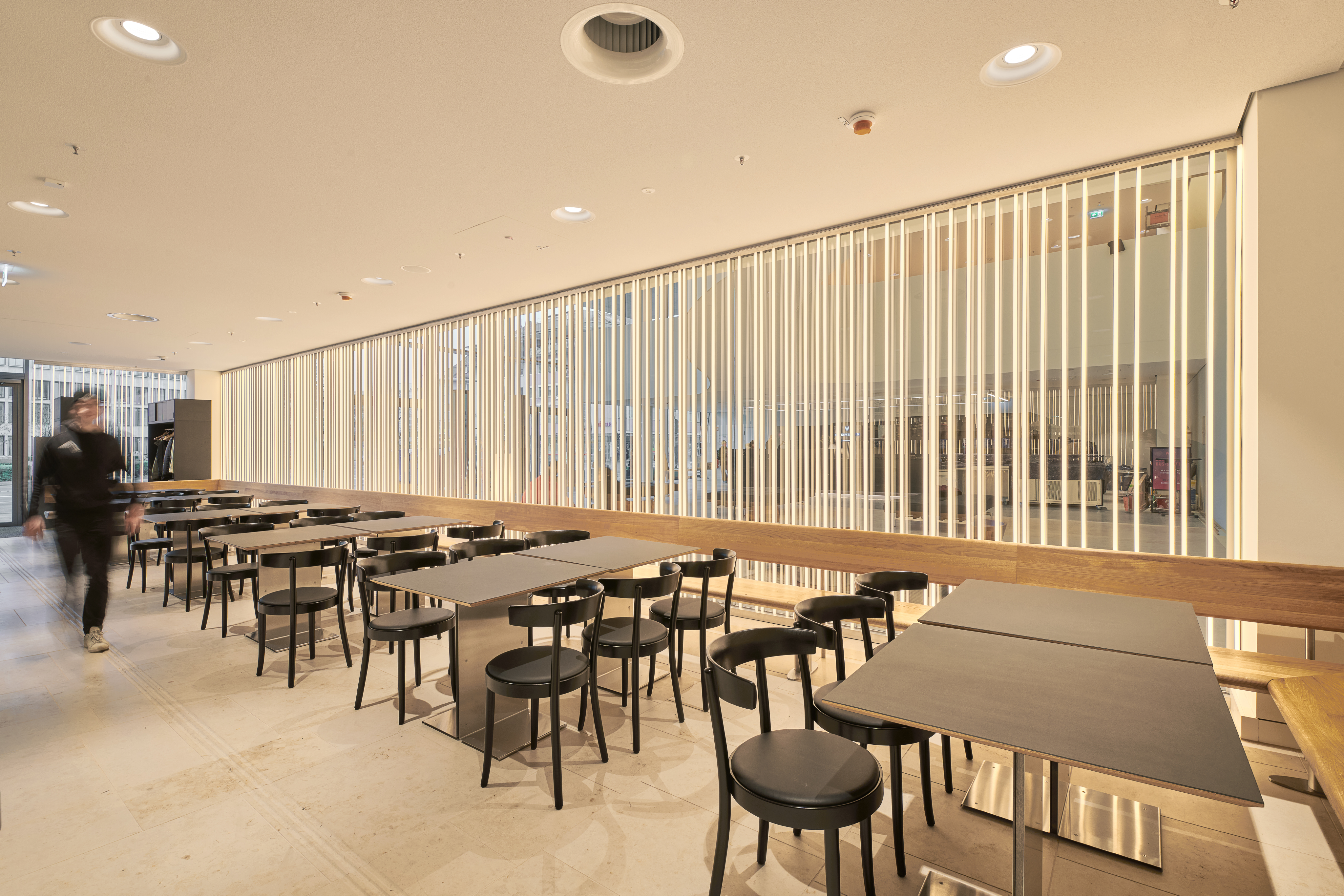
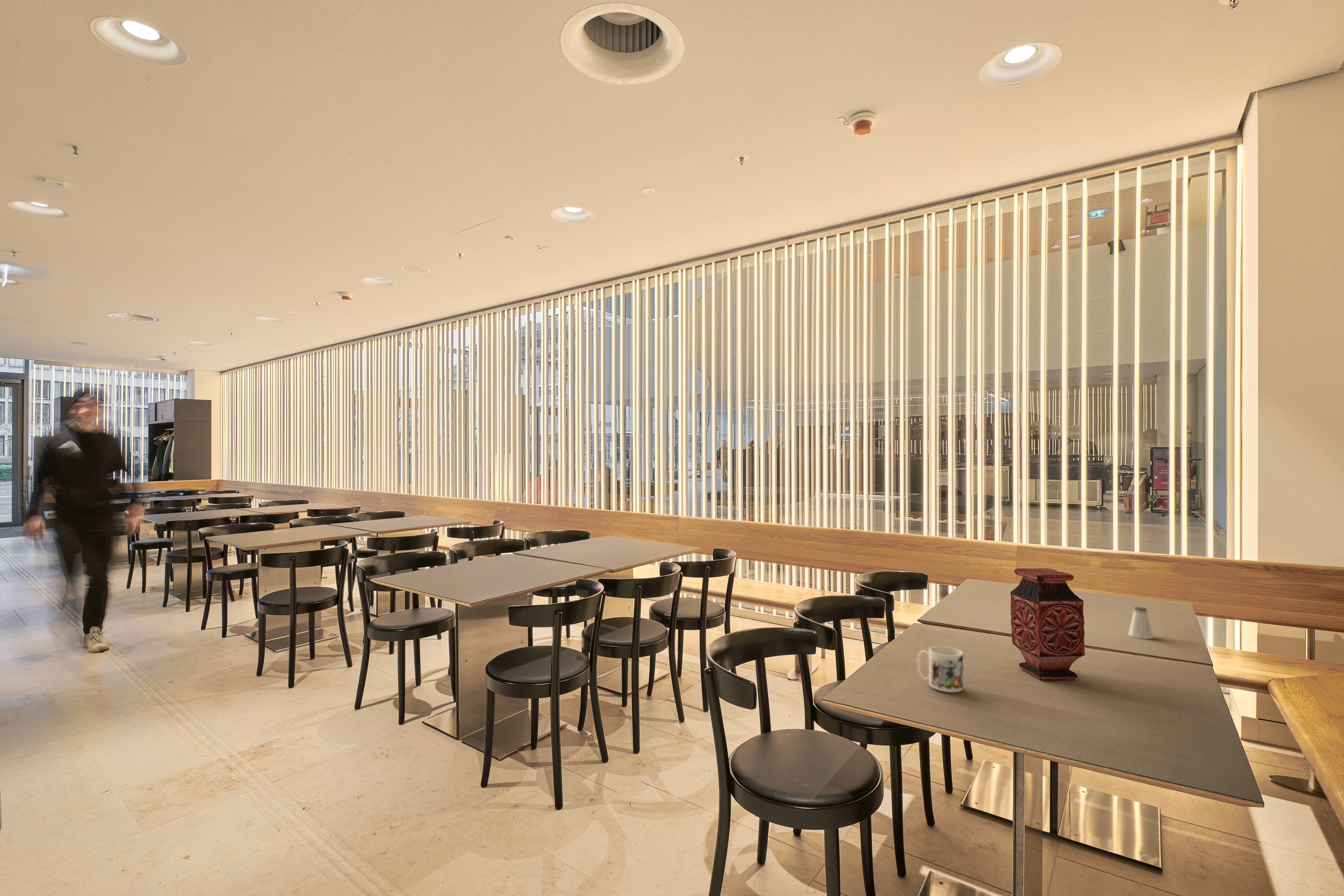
+ saltshaker (1141, 622)
+ vase (1046, 622)
+ mug (939, 668)
